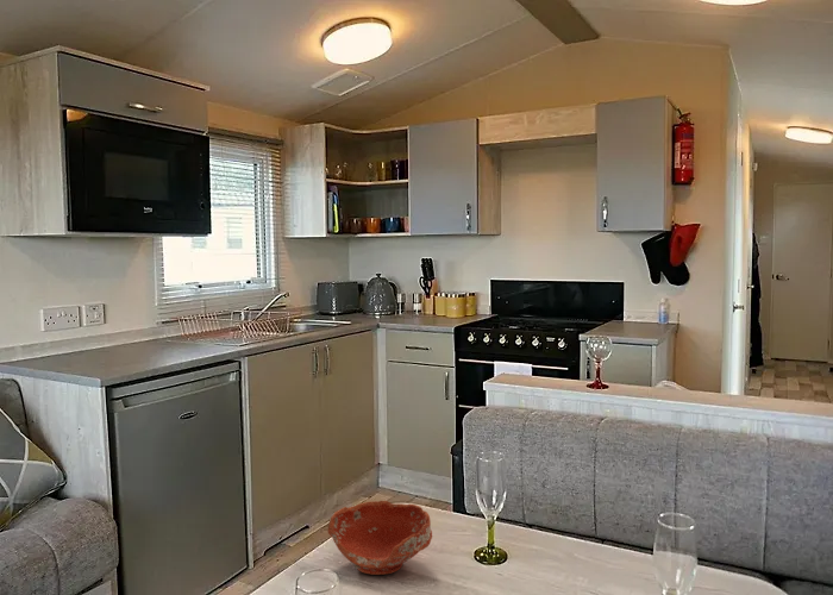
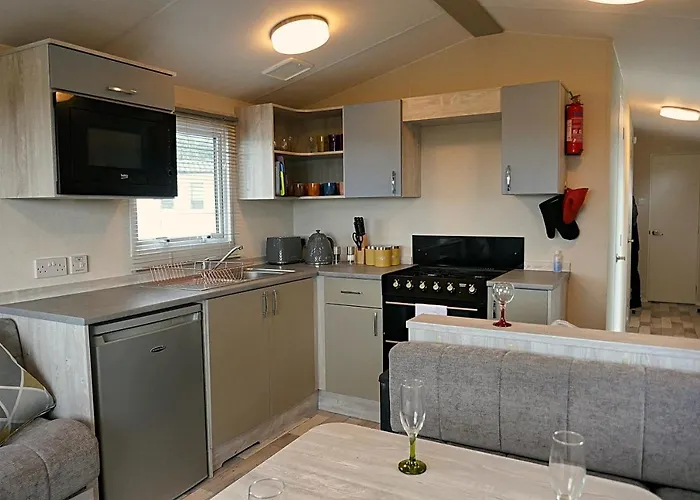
- ceramic bowl (382, 538)
